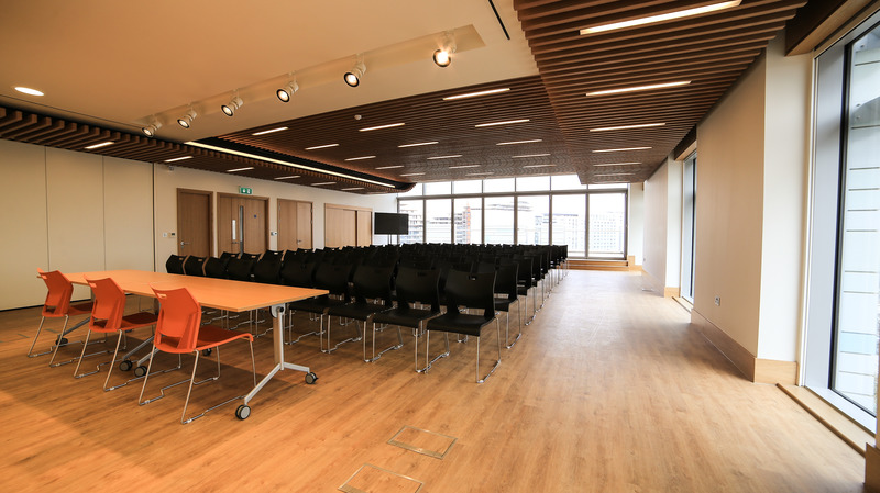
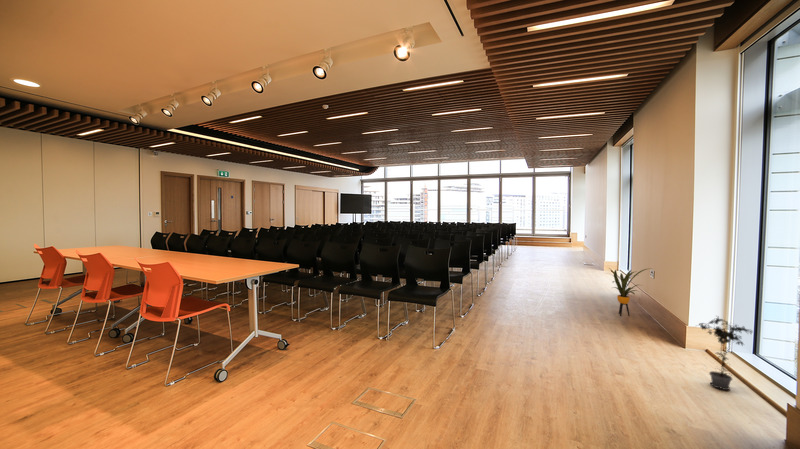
+ house plant (626, 291)
+ potted plant (723, 352)
